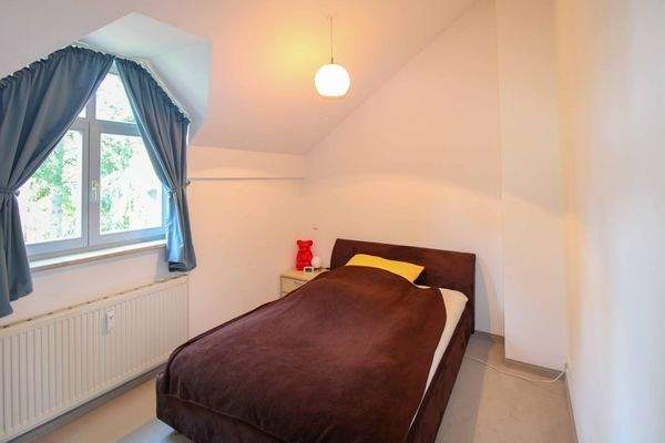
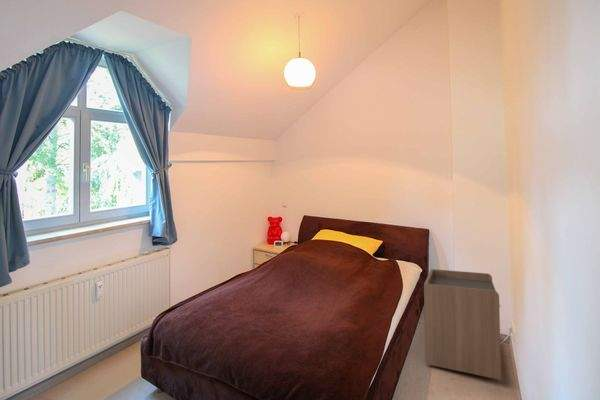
+ nightstand (462, 316)
